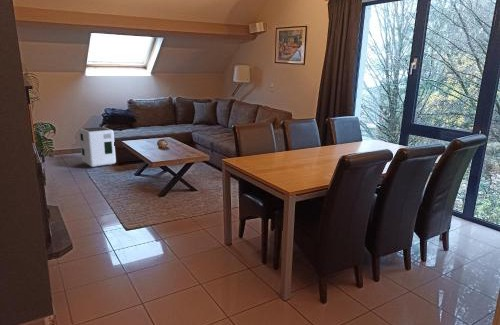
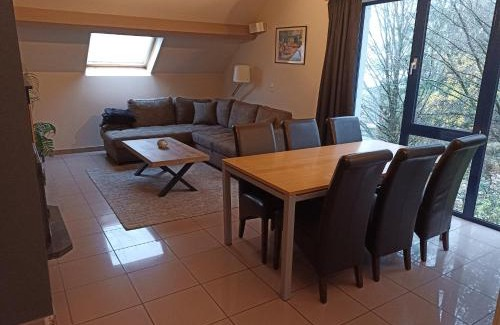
- air purifier (97, 146)
